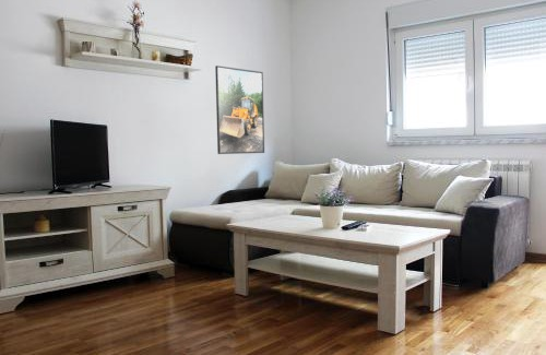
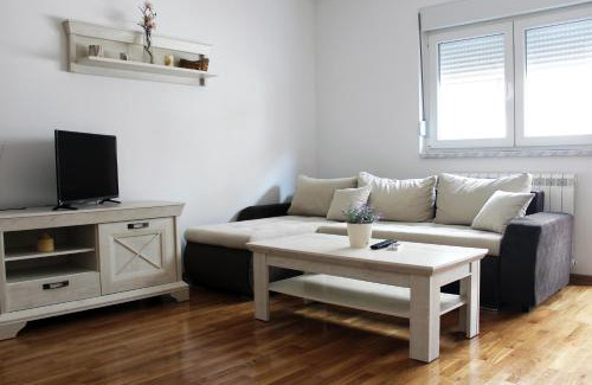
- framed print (240, 111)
